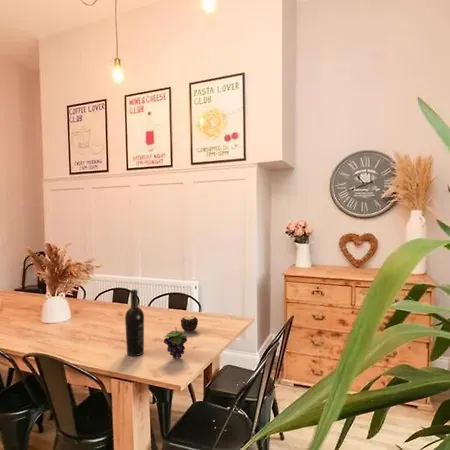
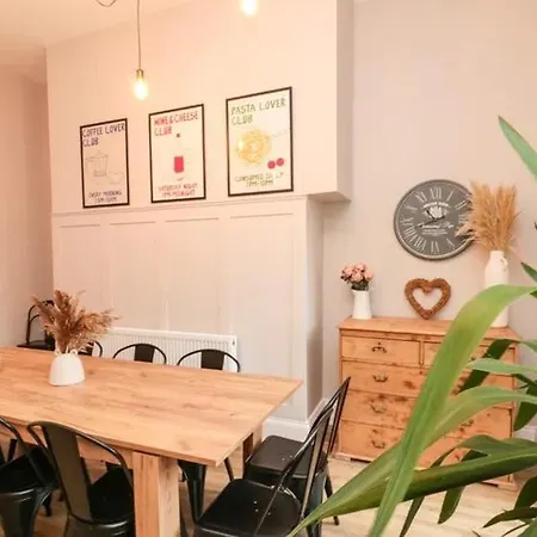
- fruit (175, 342)
- candle (189, 322)
- wine bottle (134, 321)
